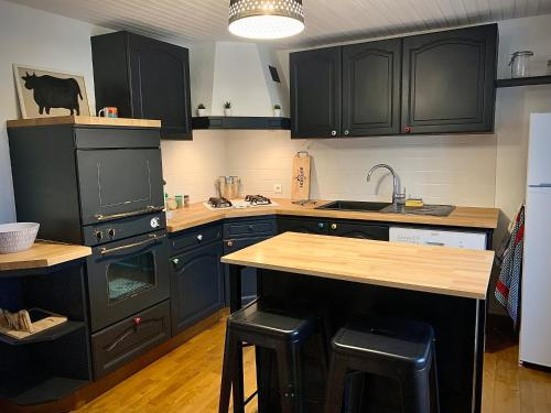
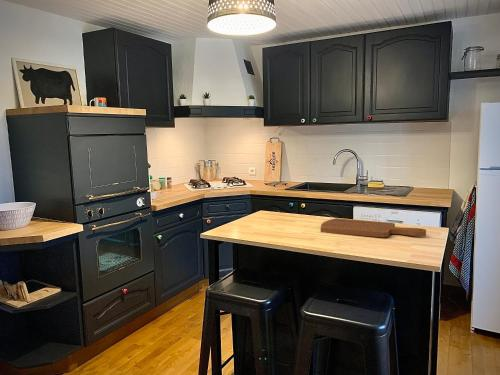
+ cutting board (363, 227)
